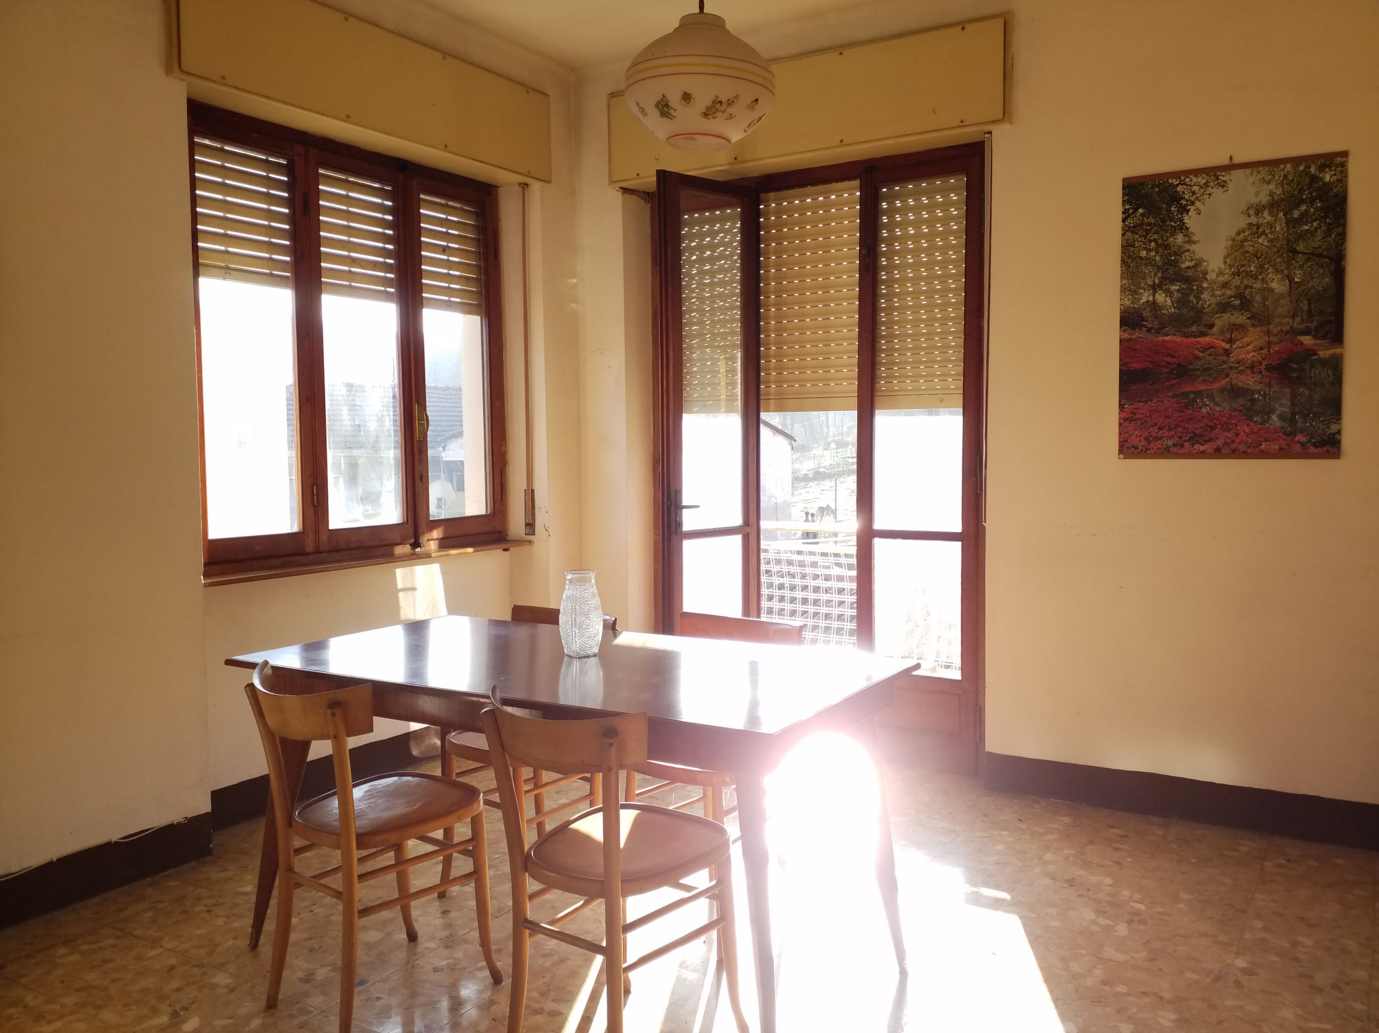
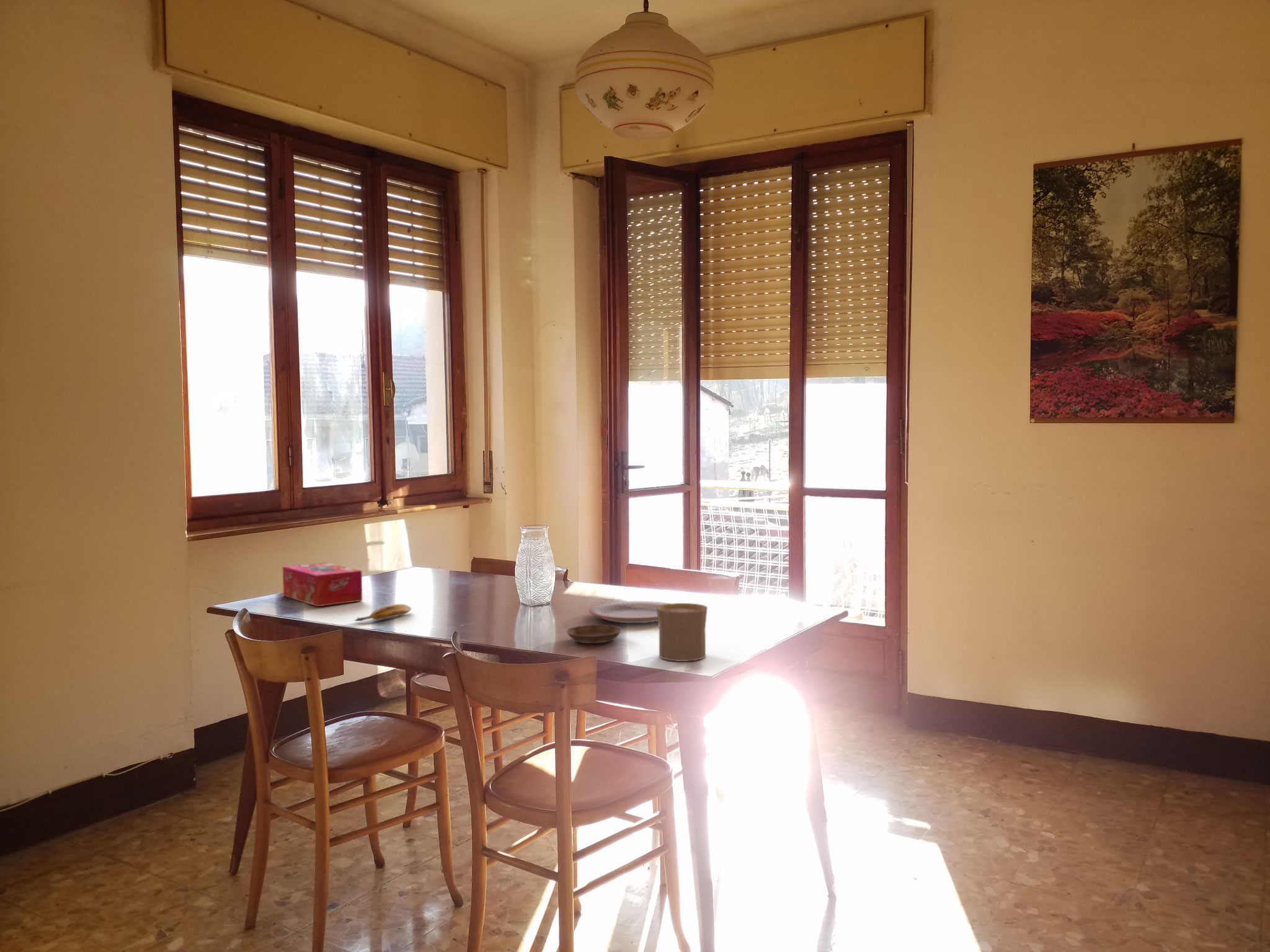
+ plate (636, 612)
+ saucer (594, 635)
+ tissue box (321, 583)
+ banana (386, 611)
+ cup (682, 632)
